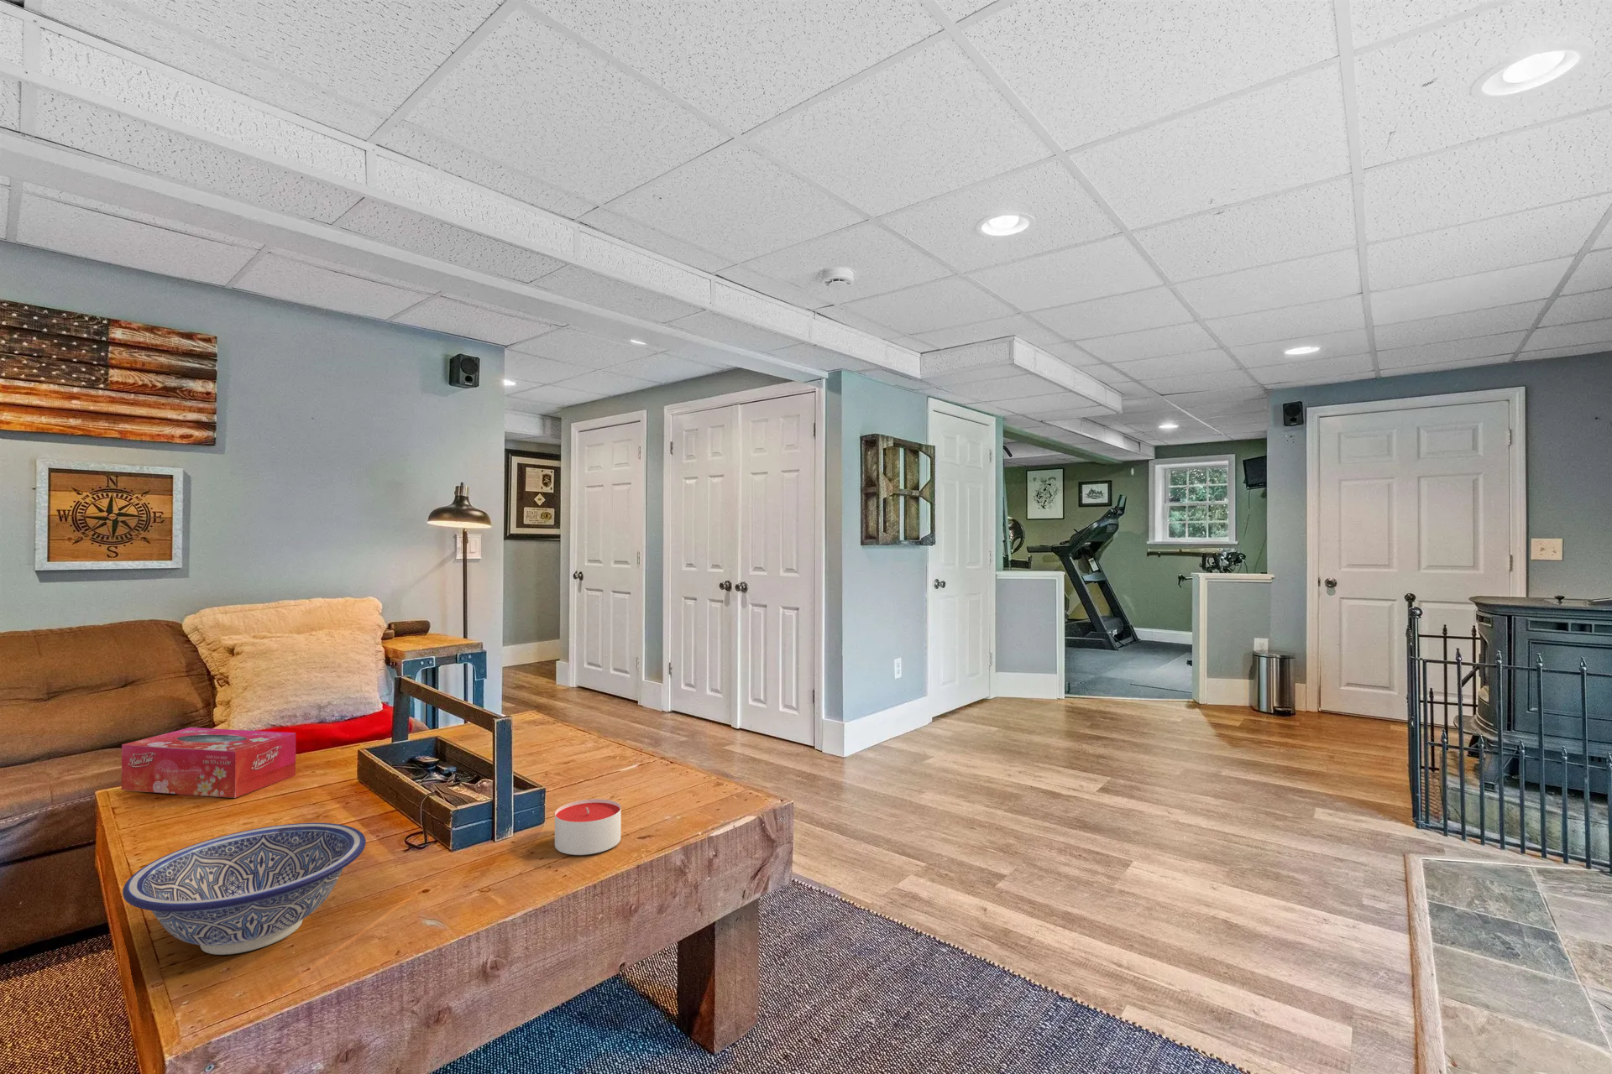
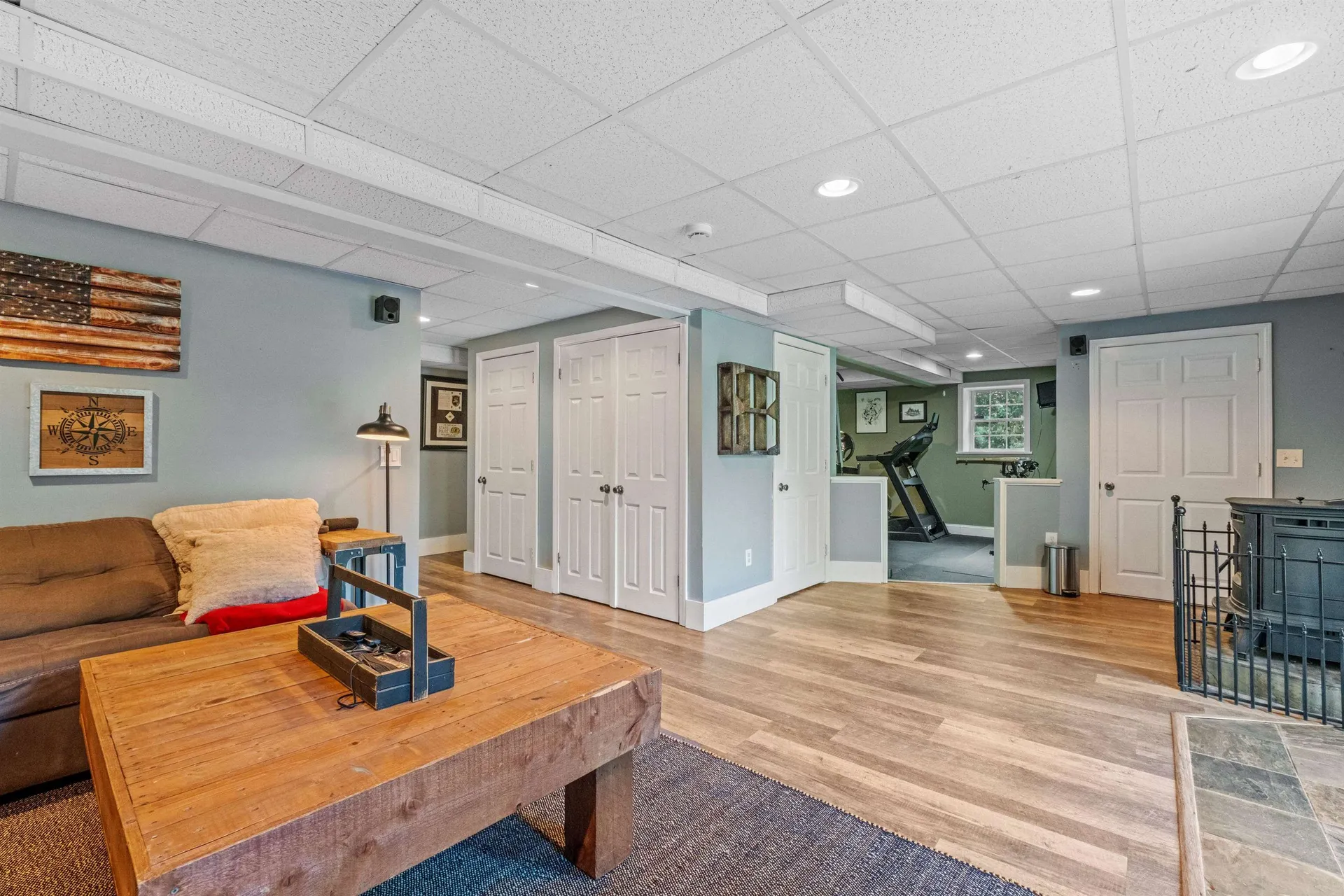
- candle (588, 823)
- tissue box (211, 760)
- decorative bowl (253, 895)
